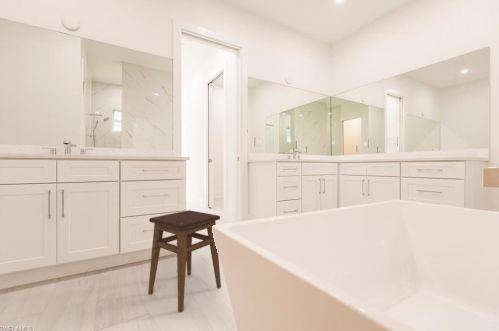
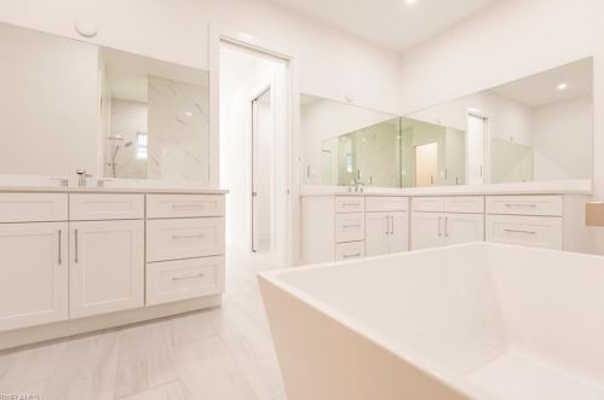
- stool (185, 253)
